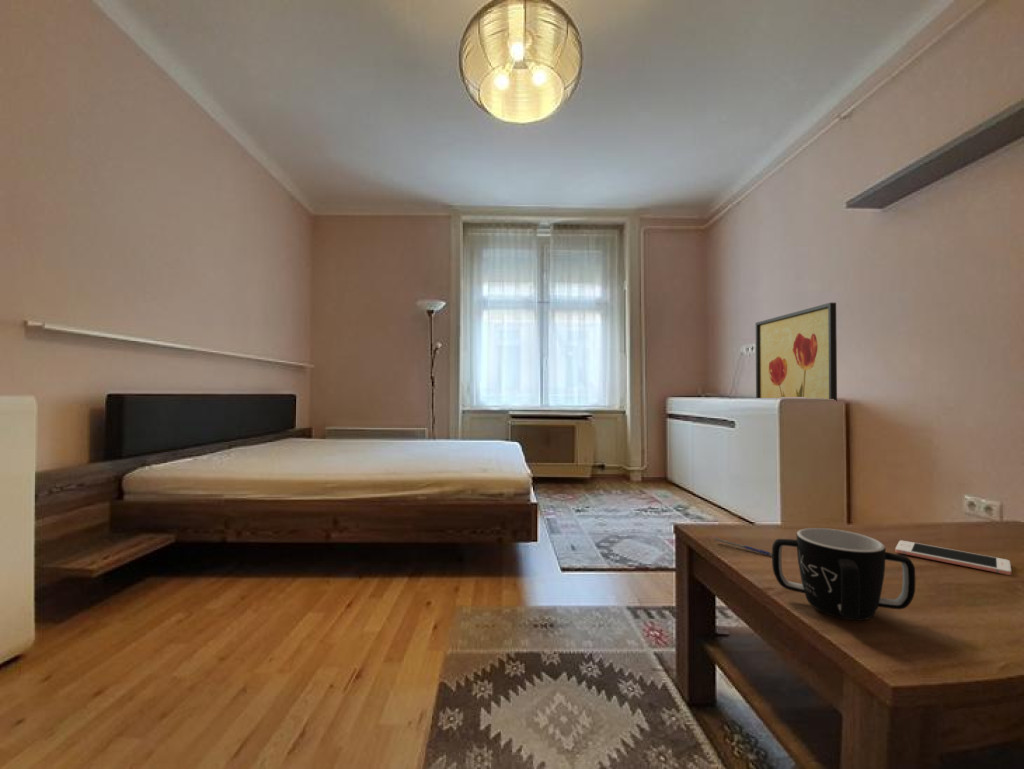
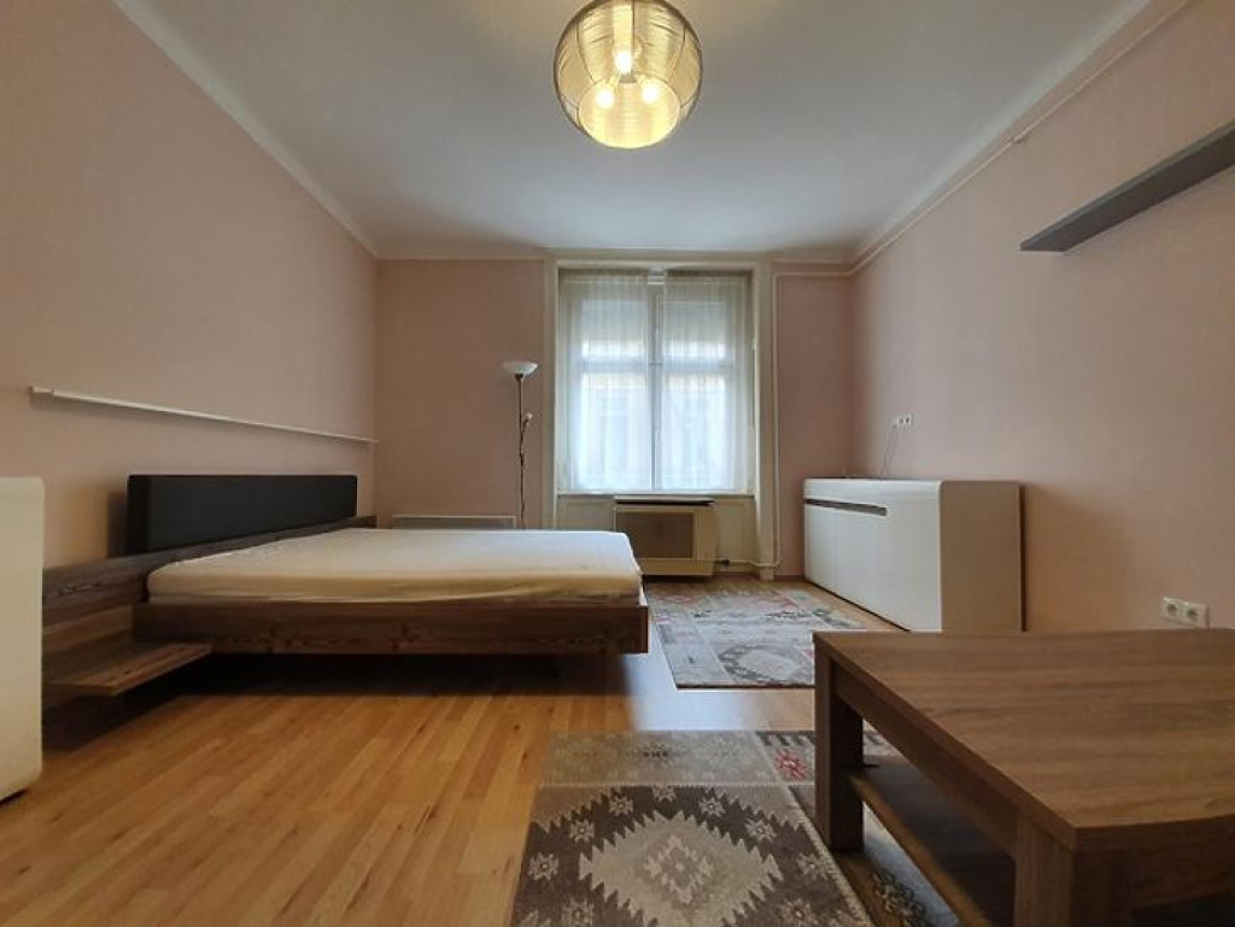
- wall art (791, 373)
- mug (839, 573)
- pen (744, 546)
- cell phone (950, 556)
